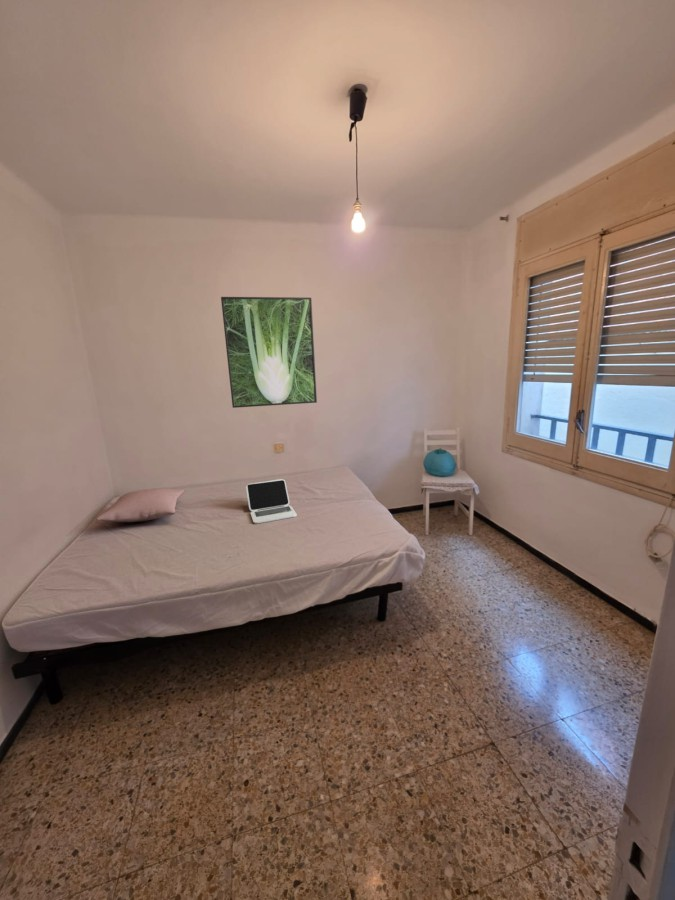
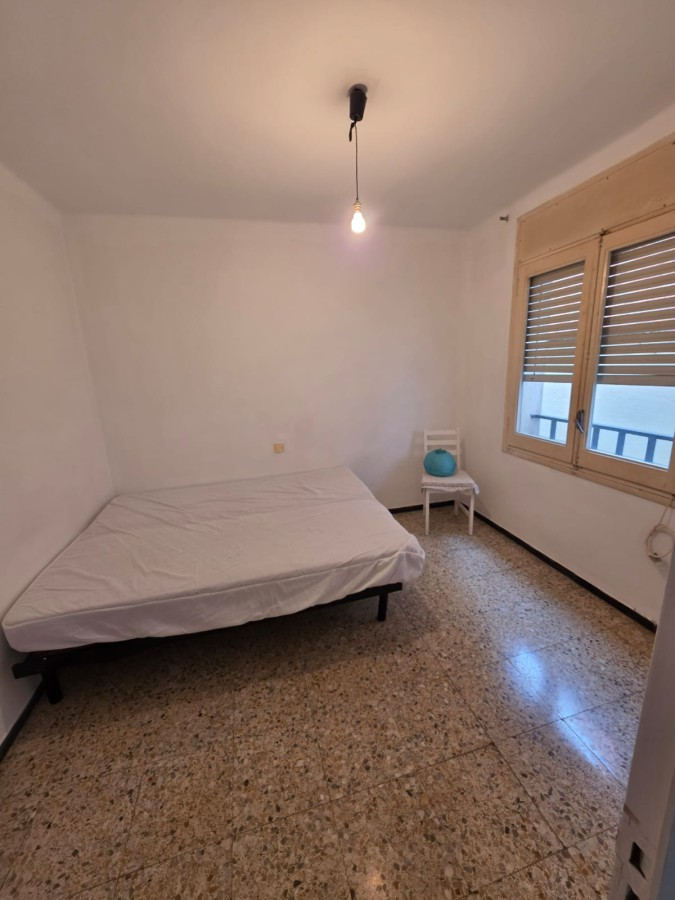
- pillow (145, 504)
- laptop (270, 499)
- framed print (271, 352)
